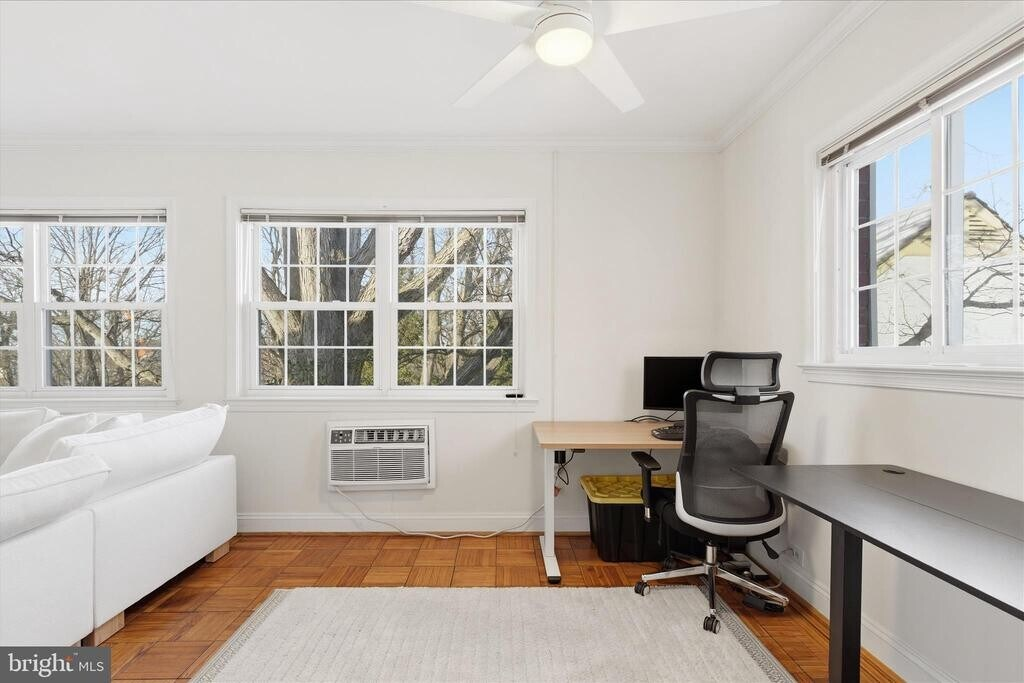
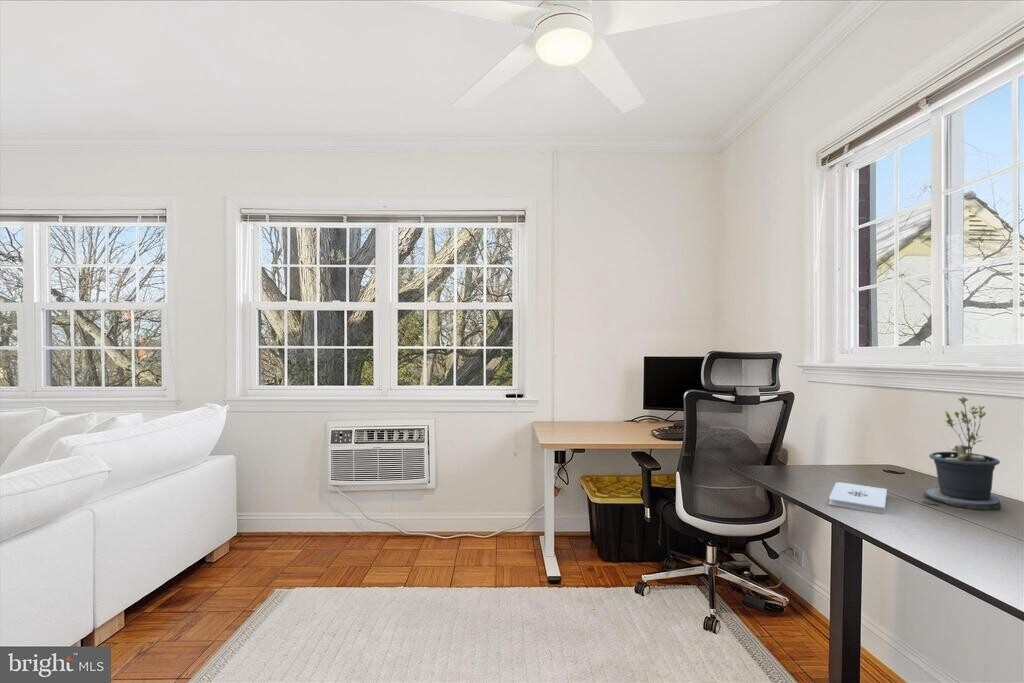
+ potted plant (959, 448)
+ notepad (858, 496)
